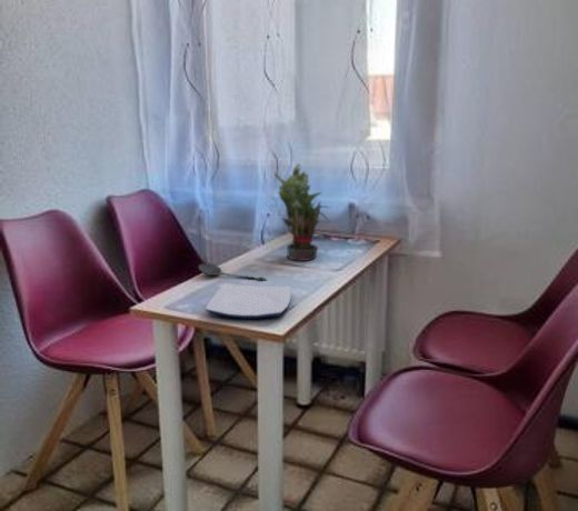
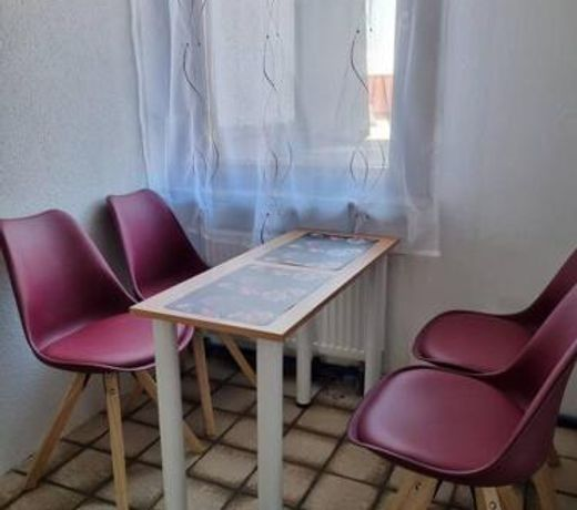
- plate (250, 301)
- spoon (232, 274)
- potted plant (302, 211)
